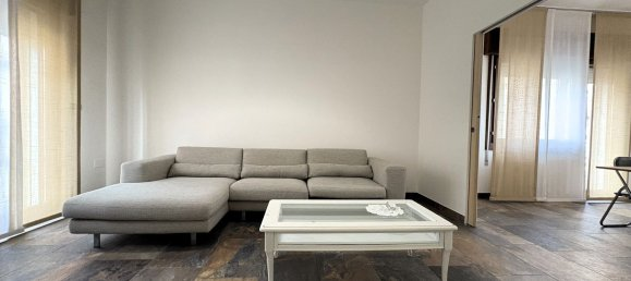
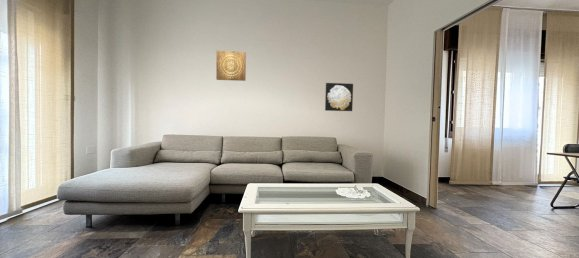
+ wall art (231, 65)
+ wall art (339, 97)
